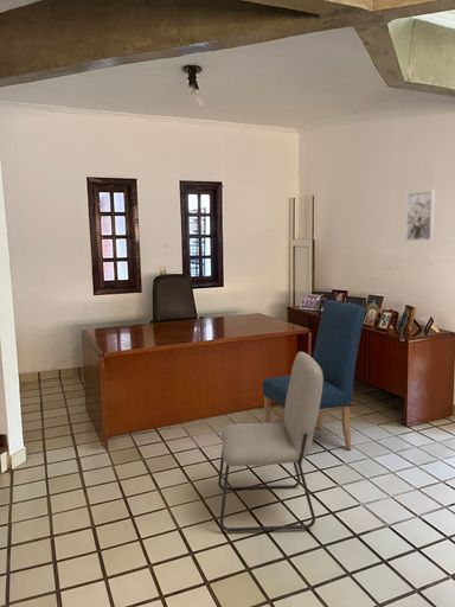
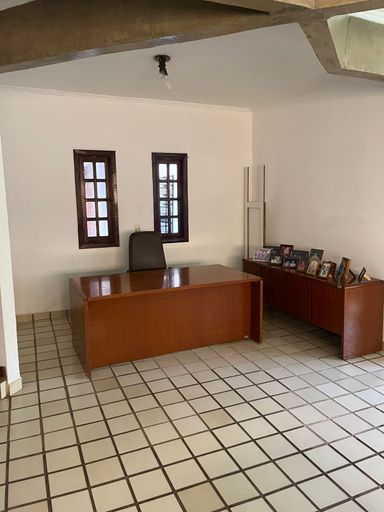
- chair (268, 435)
- chair (322, 375)
- wall art (418, 216)
